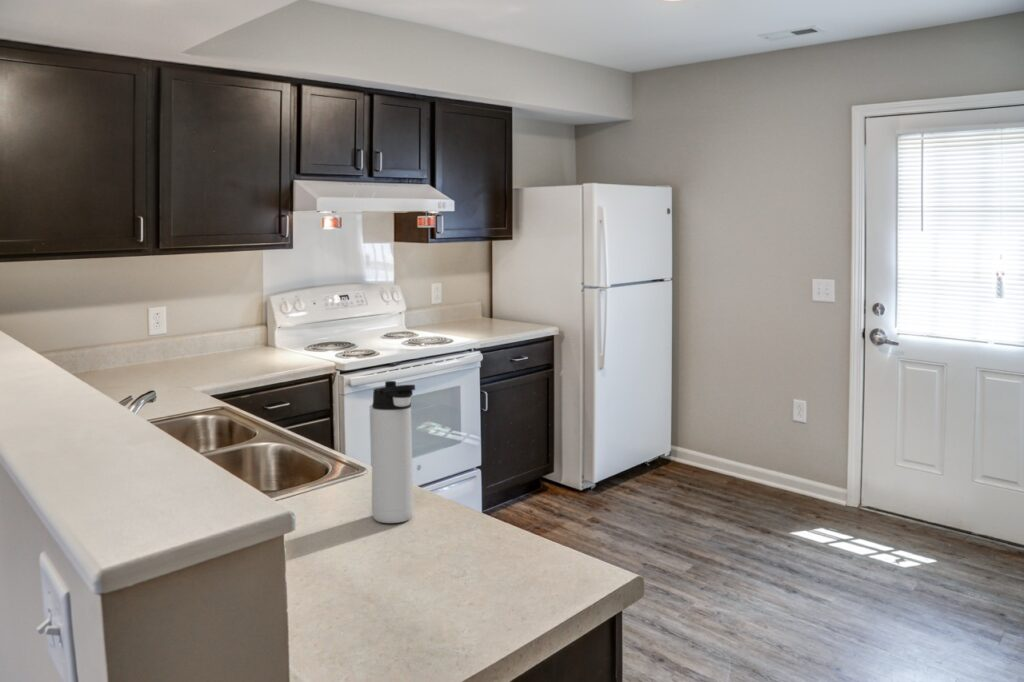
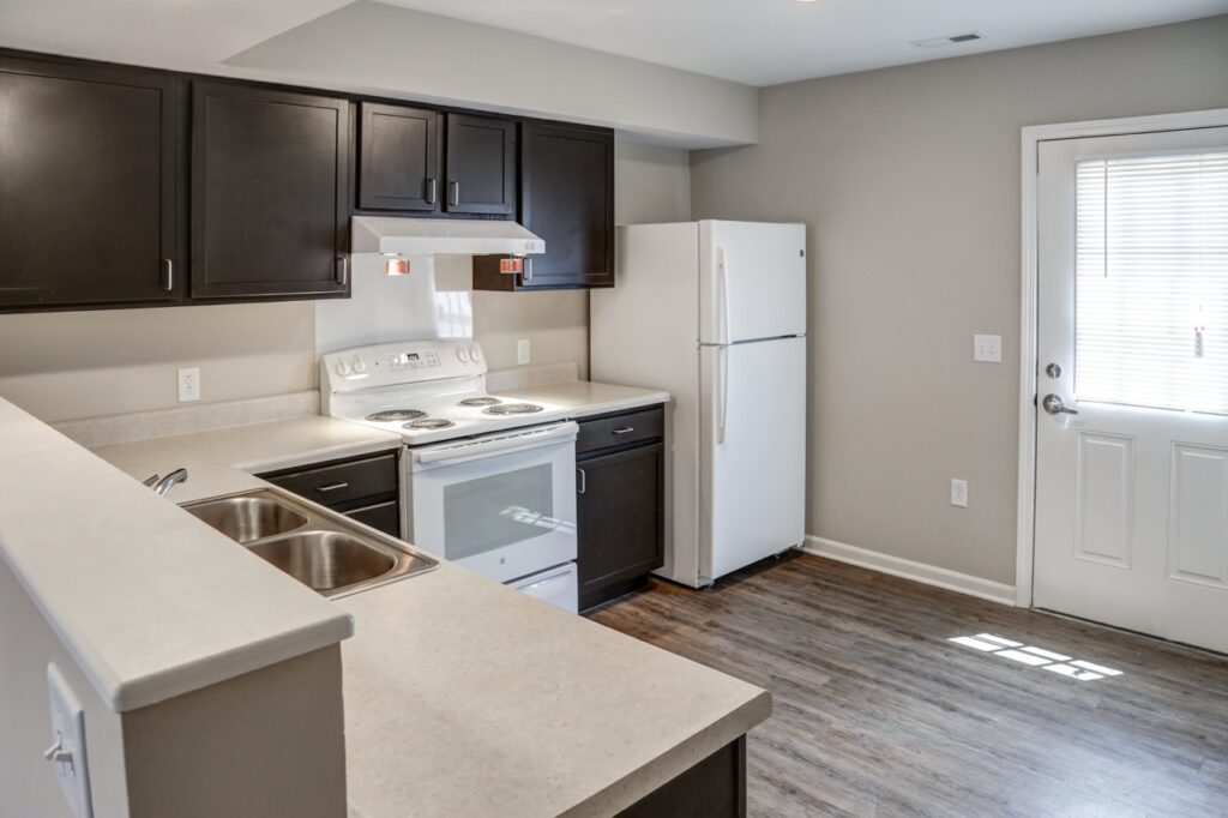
- thermos bottle (395, 451)
